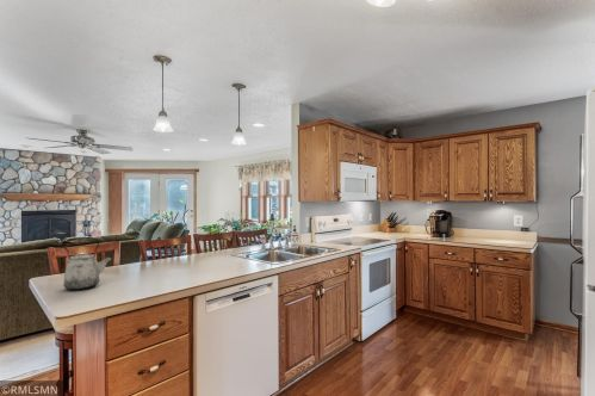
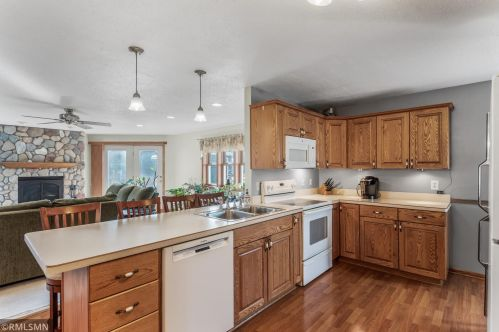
- kettle (88, 261)
